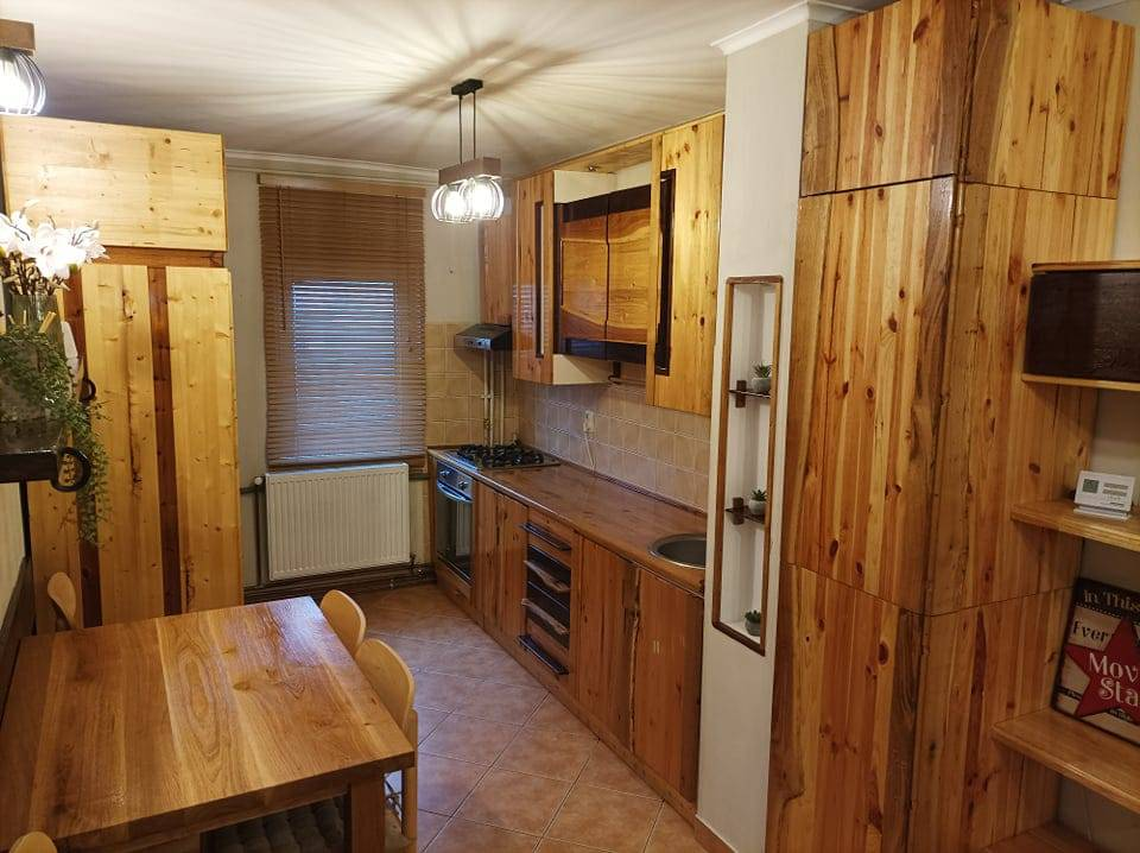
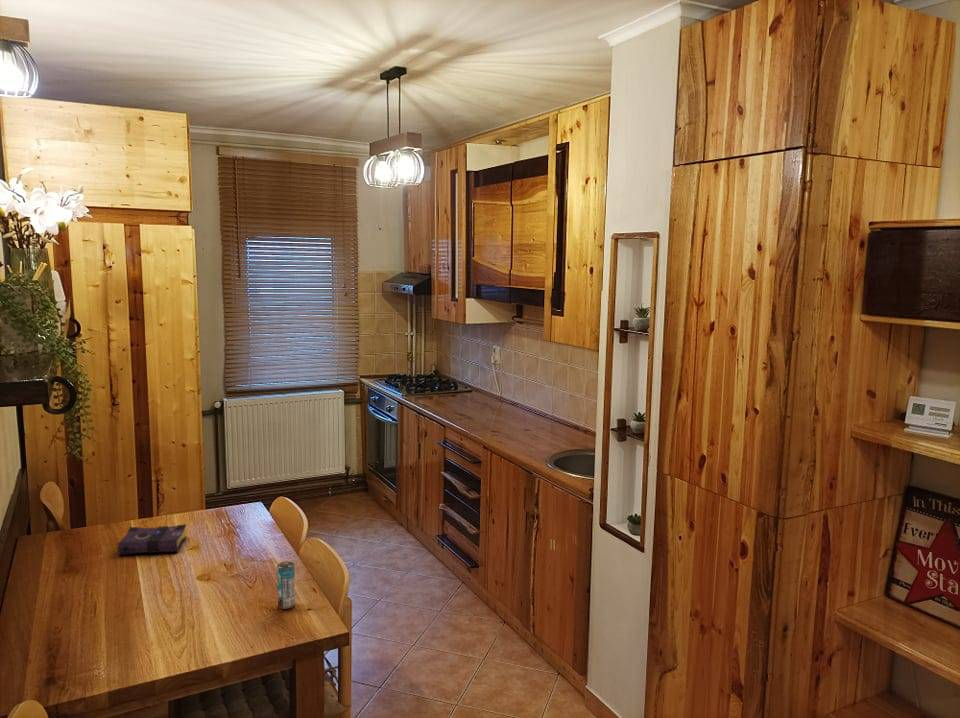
+ beverage can (286, 585)
+ book (153, 539)
